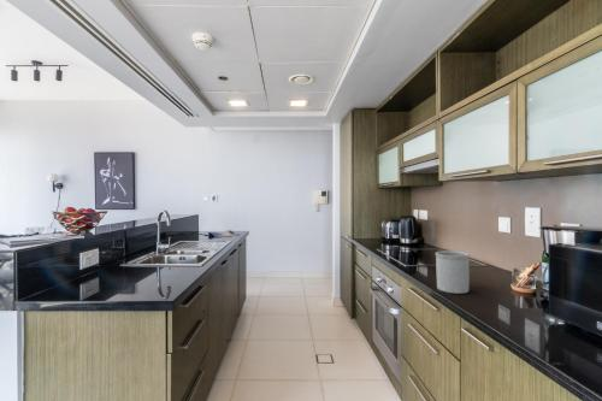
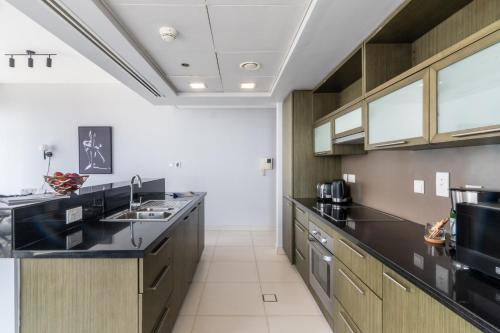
- utensil holder (452, 271)
